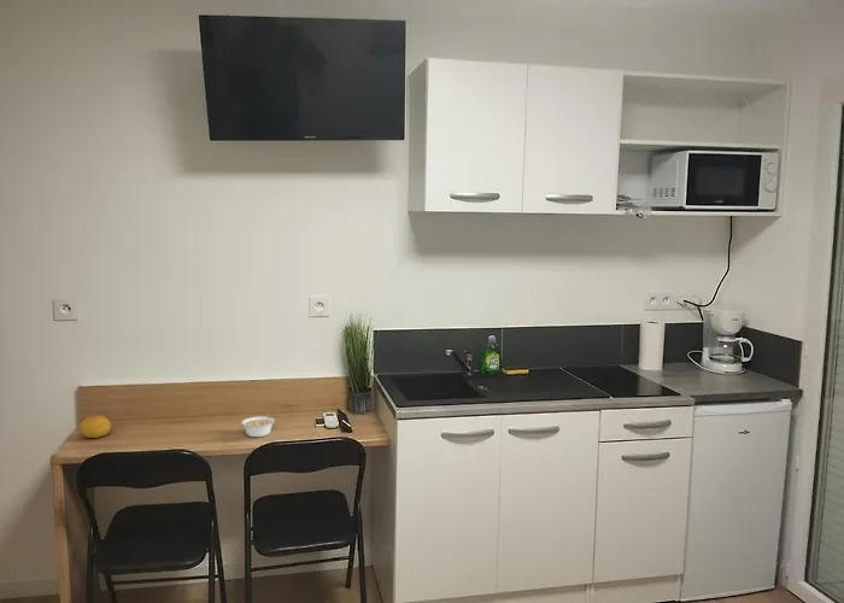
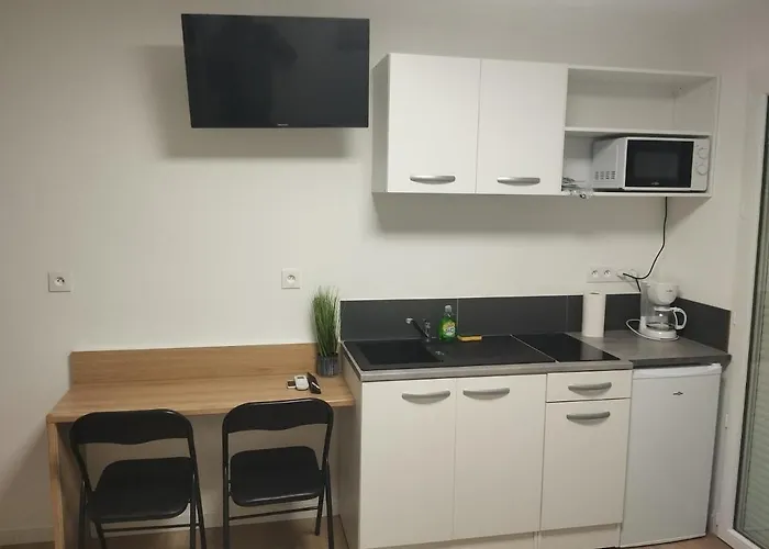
- fruit (95, 426)
- legume (258, 426)
